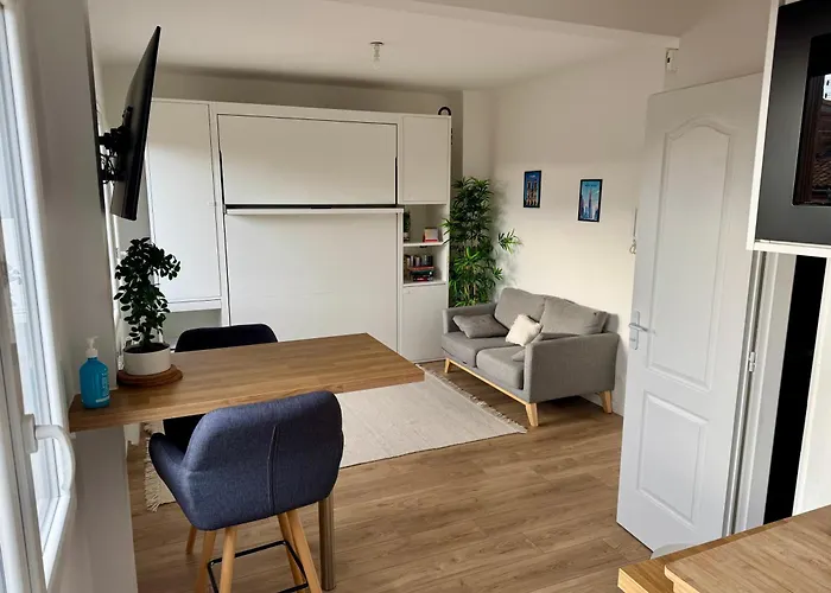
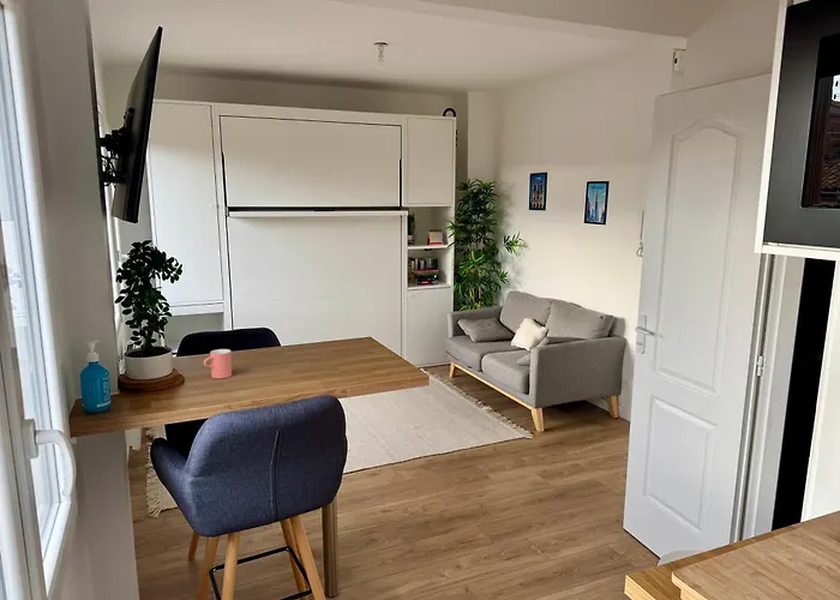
+ cup (216, 364)
